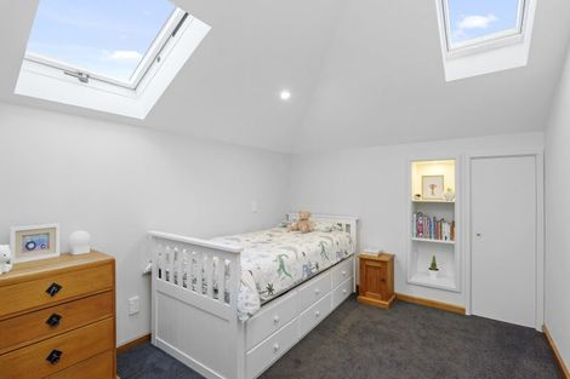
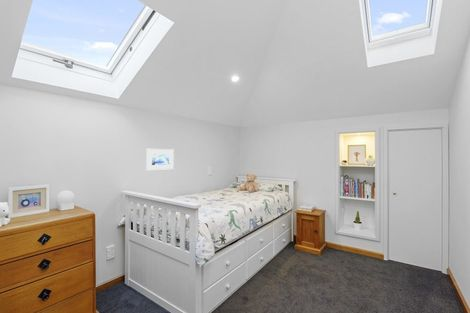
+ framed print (160, 159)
